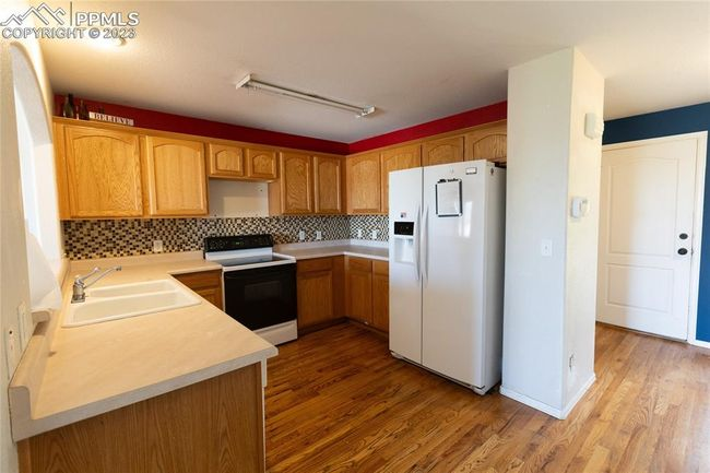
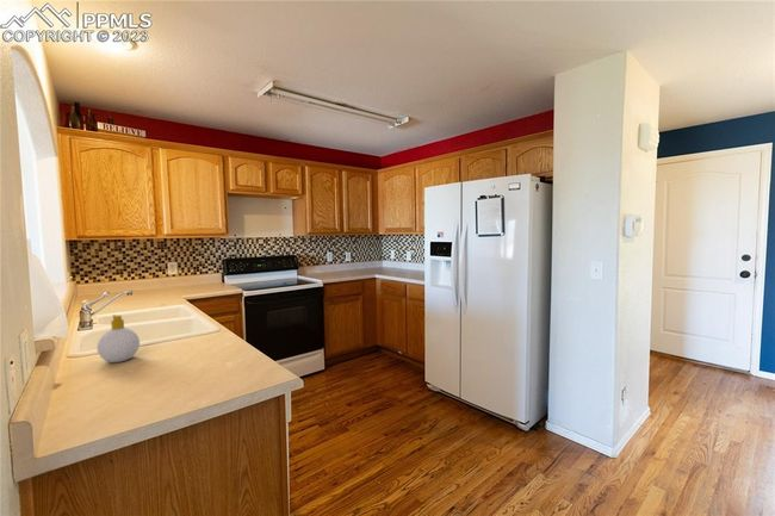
+ soap bottle (118, 337)
